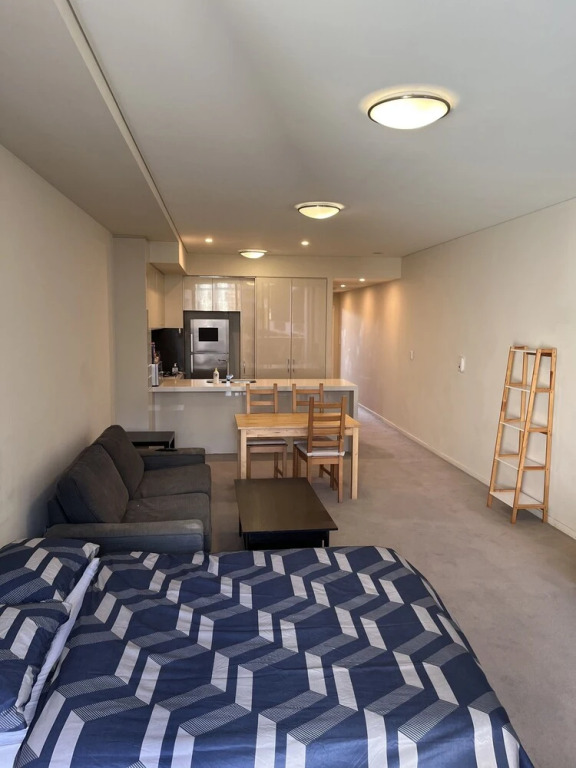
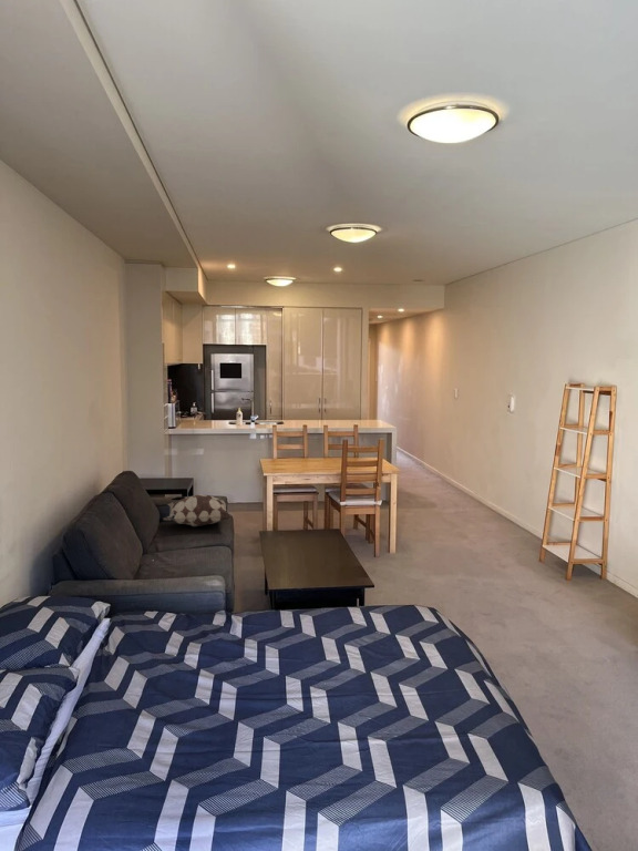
+ decorative pillow (197, 510)
